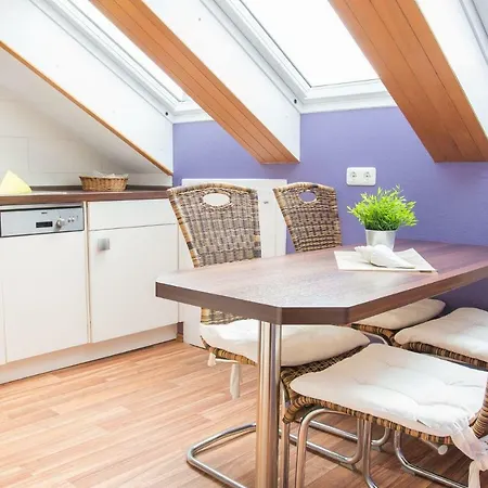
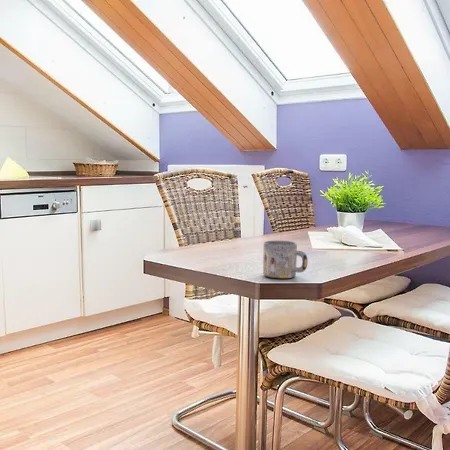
+ mug (286, 259)
